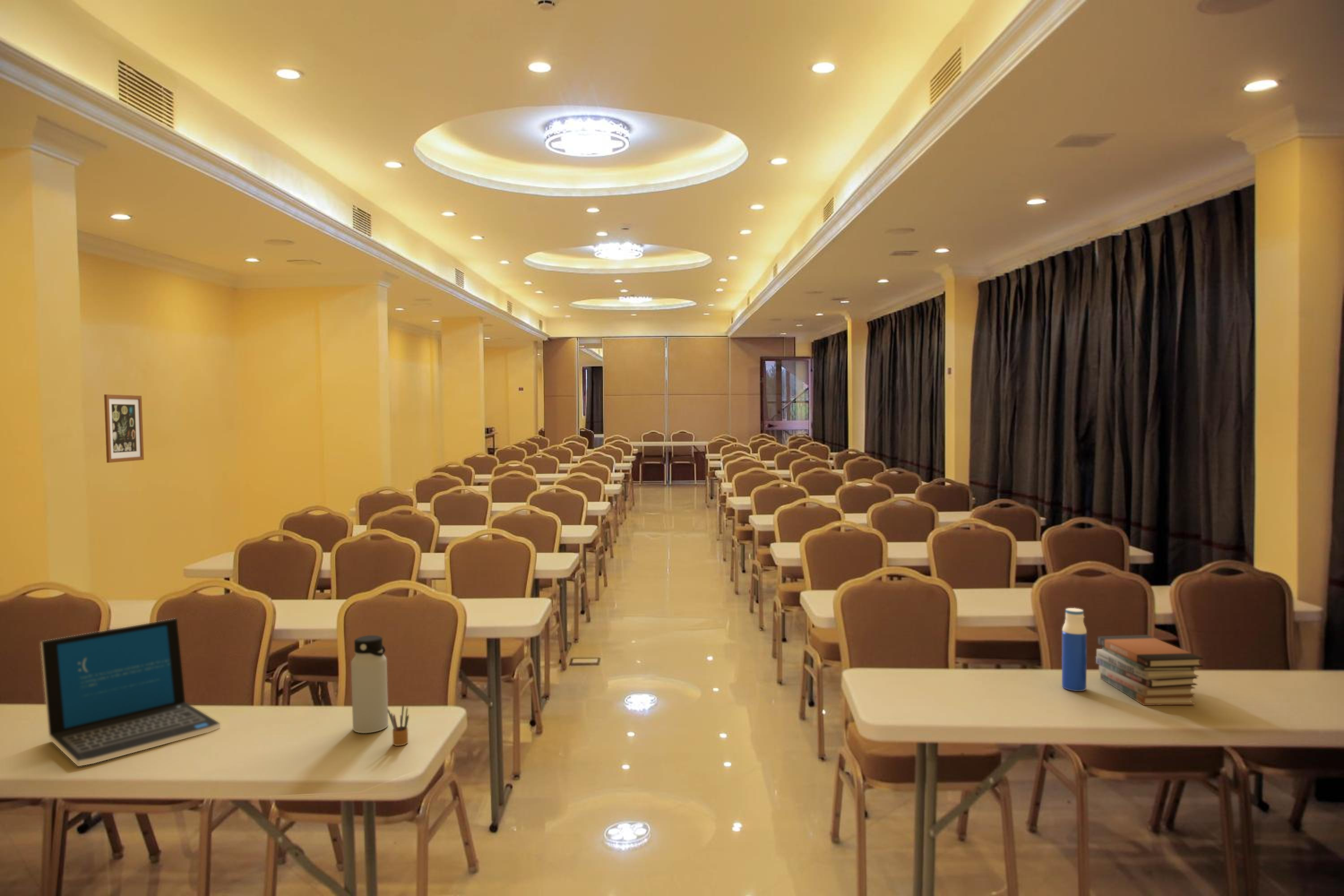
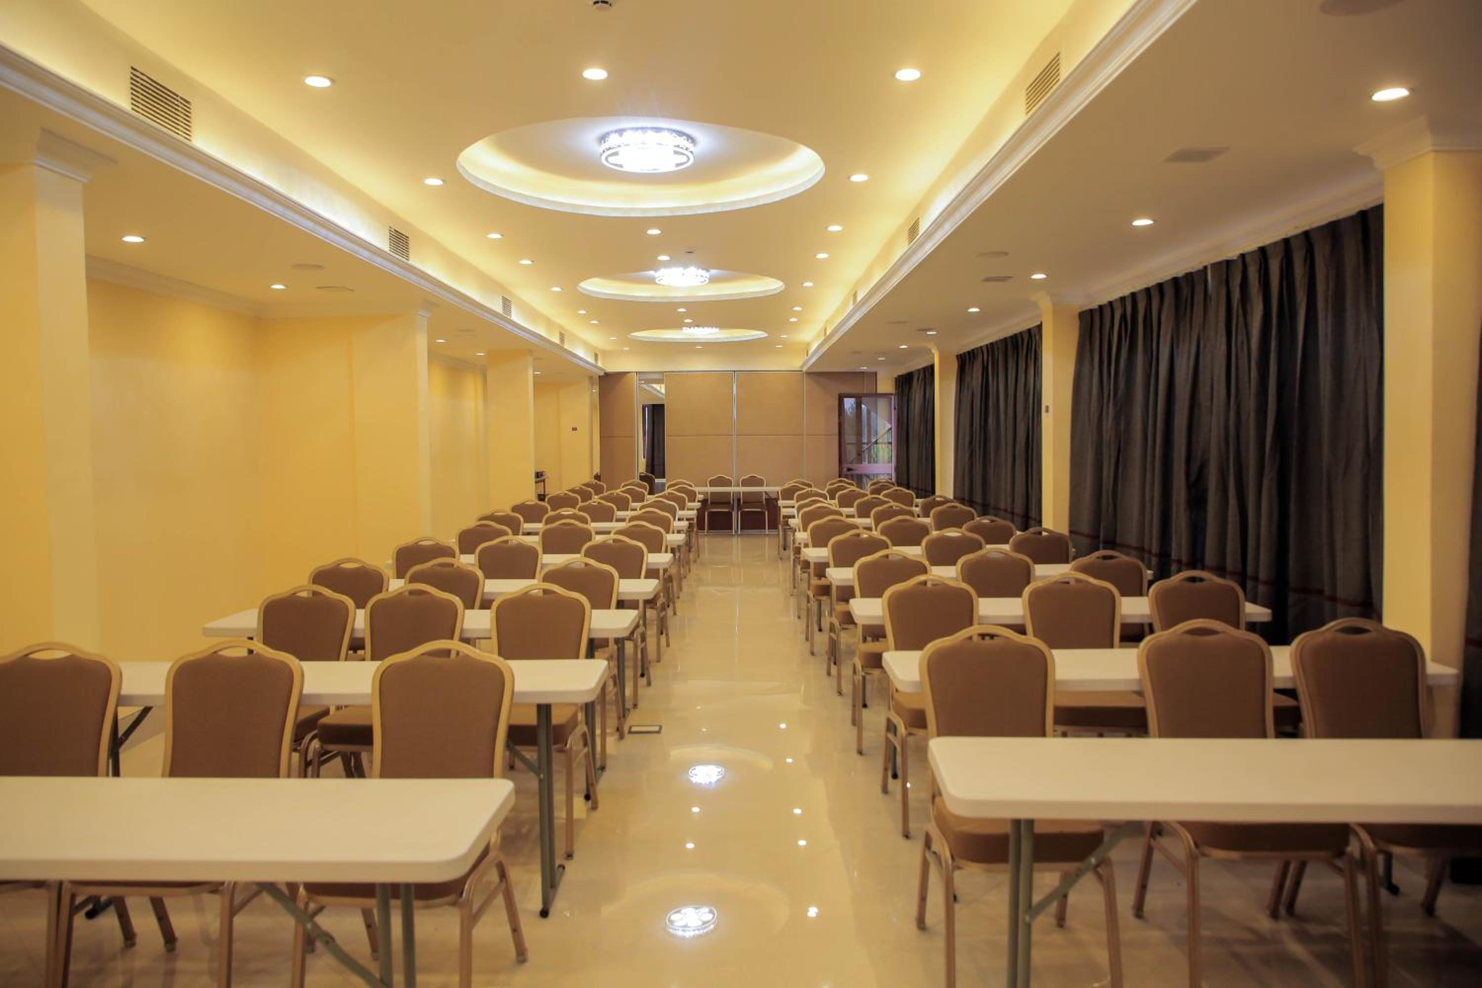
- pencil box (400, 725)
- water bottle (369, 683)
- book stack (1146, 668)
- water bottle (1074, 649)
- laptop (132, 685)
- wall art (125, 428)
